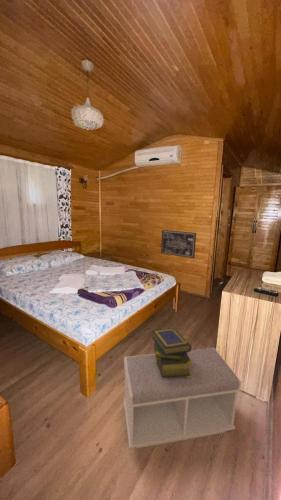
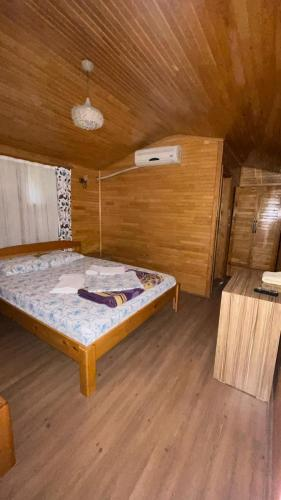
- bench (177, 393)
- stack of books (170, 350)
- wall art (177, 243)
